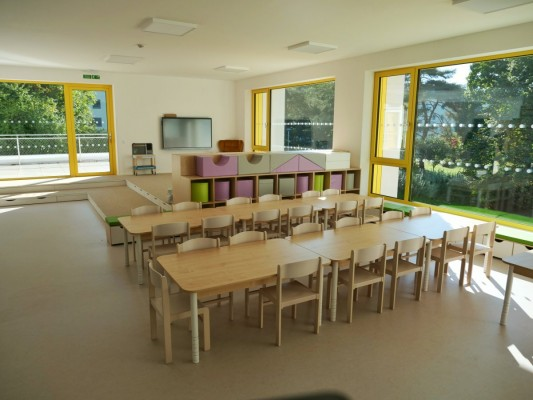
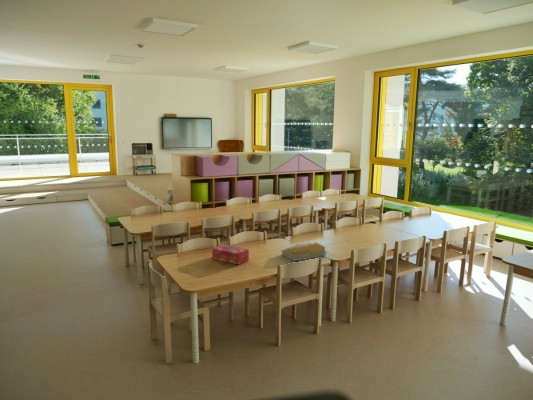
+ tissue box (230, 254)
+ architectural model (306, 248)
